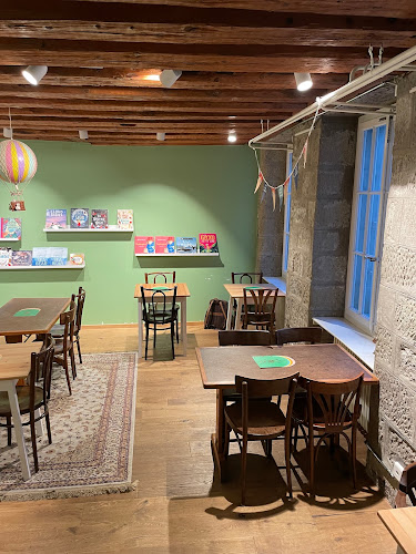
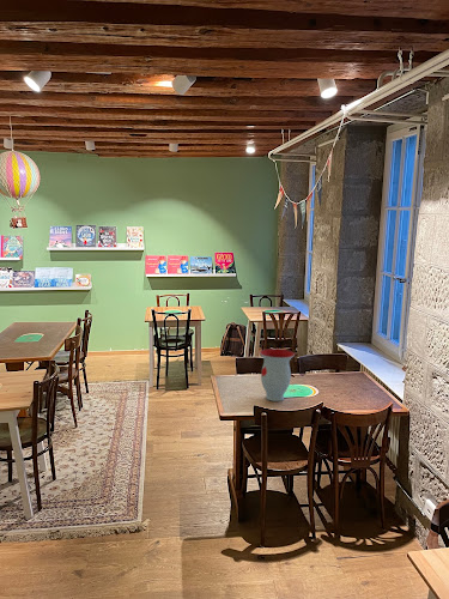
+ vase (275, 375)
